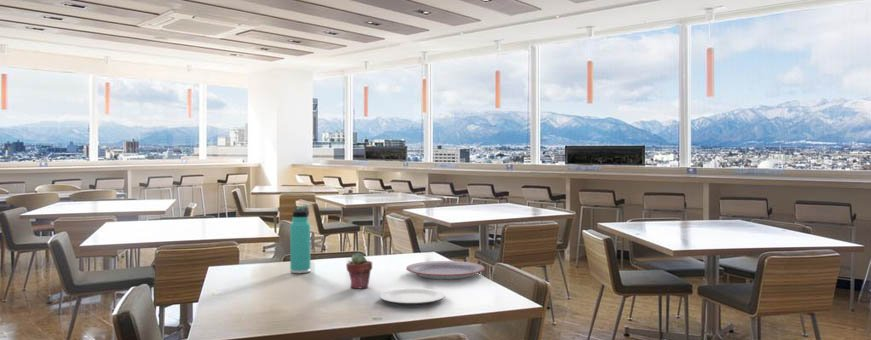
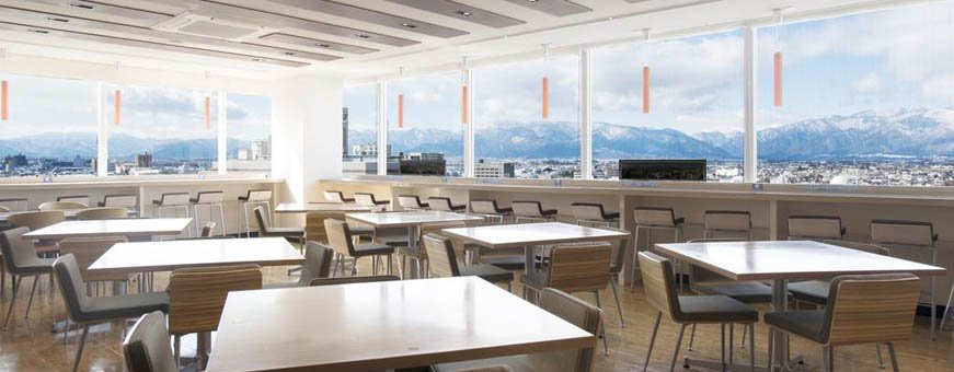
- thermos bottle (300, 238)
- plate (412, 297)
- plate (445, 270)
- potted succulent (359, 269)
